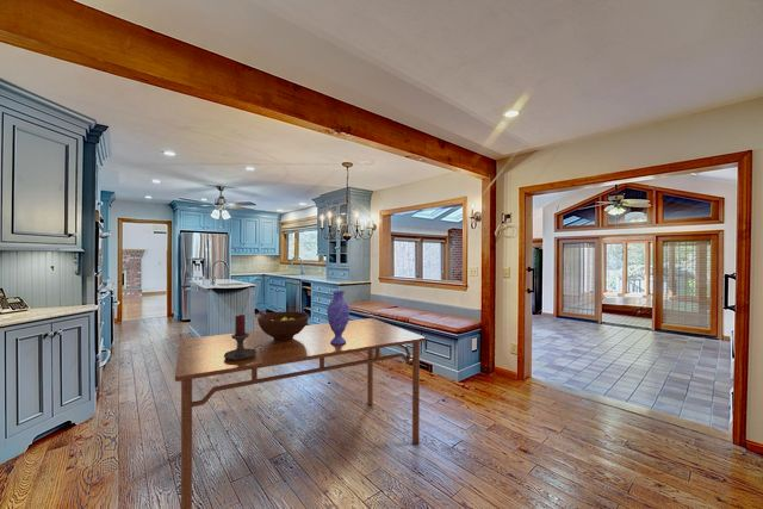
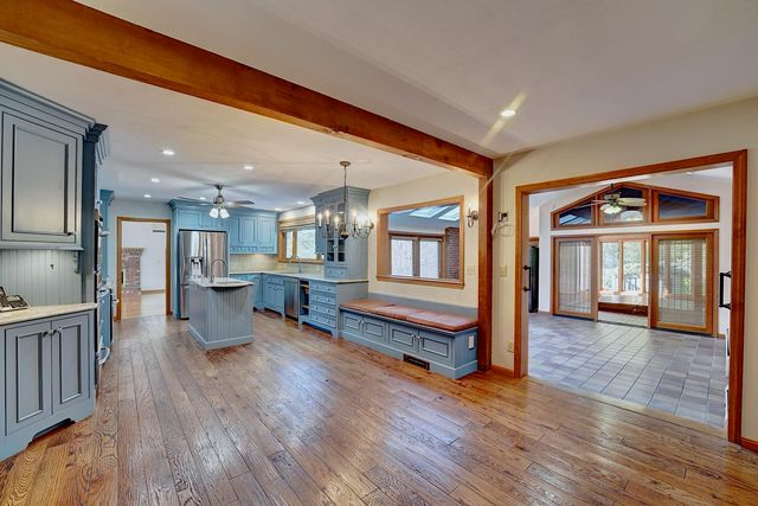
- fruit bowl (283, 327)
- dining table (303, 374)
- candle holder (244, 334)
- vase (337, 316)
